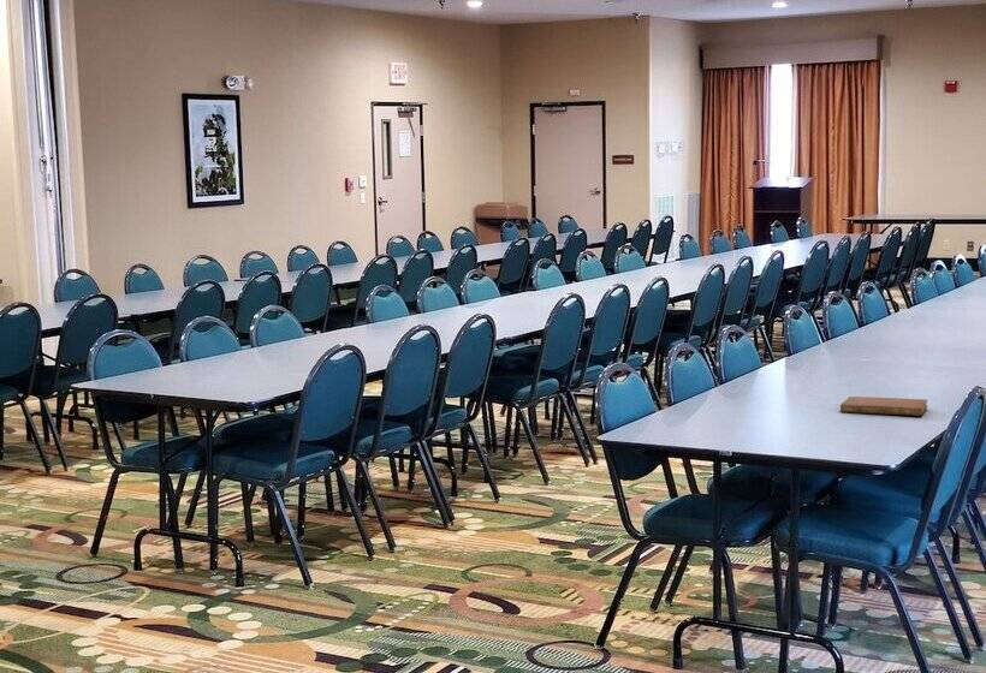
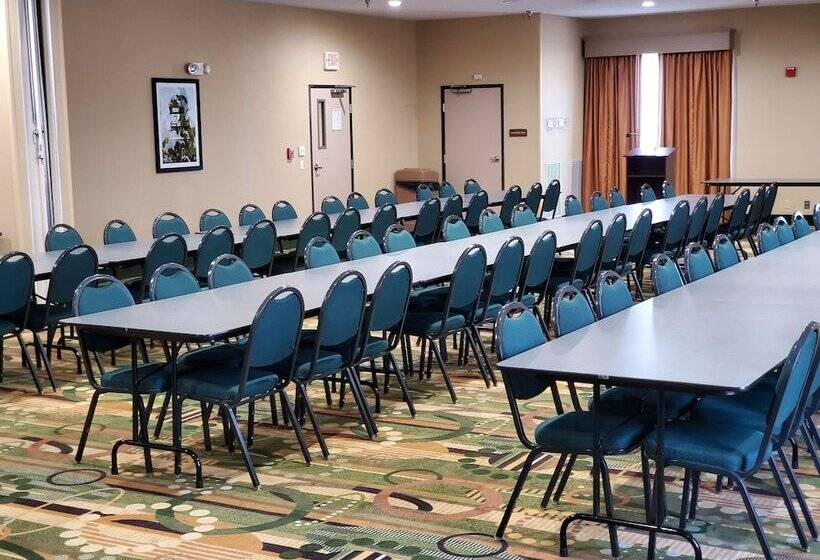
- notebook (884, 405)
